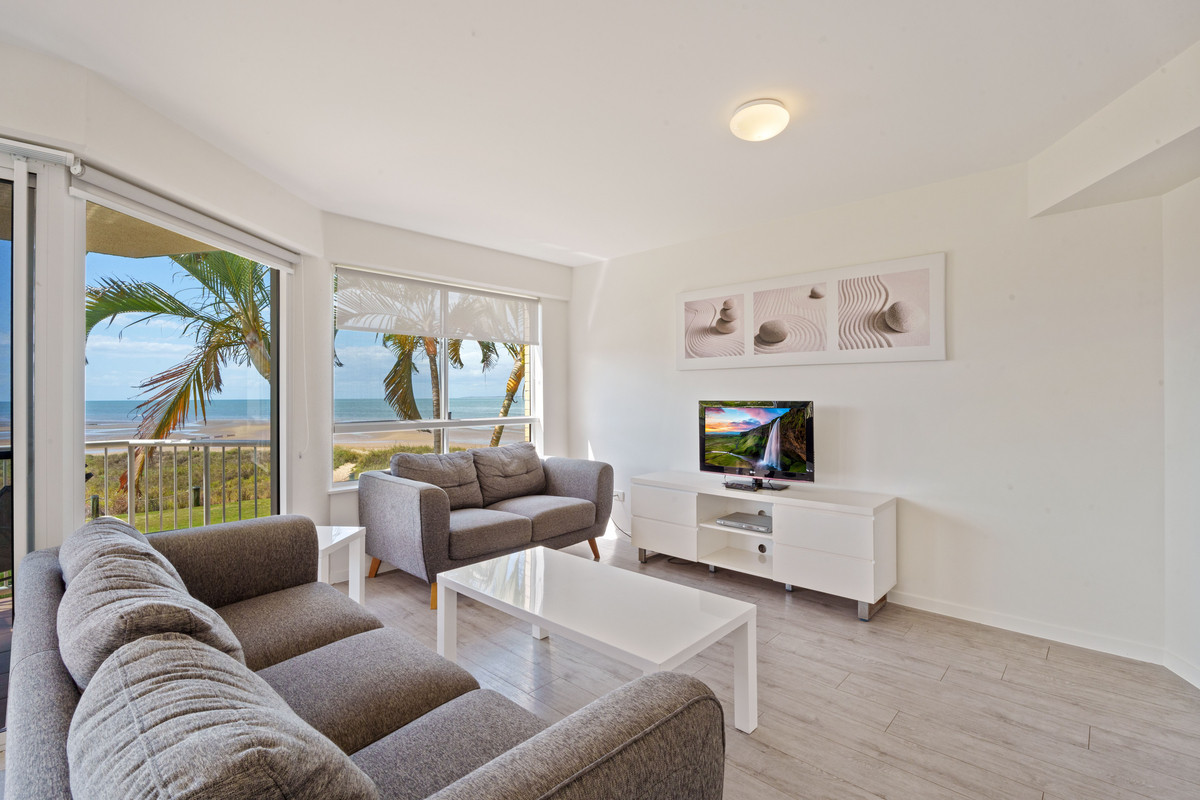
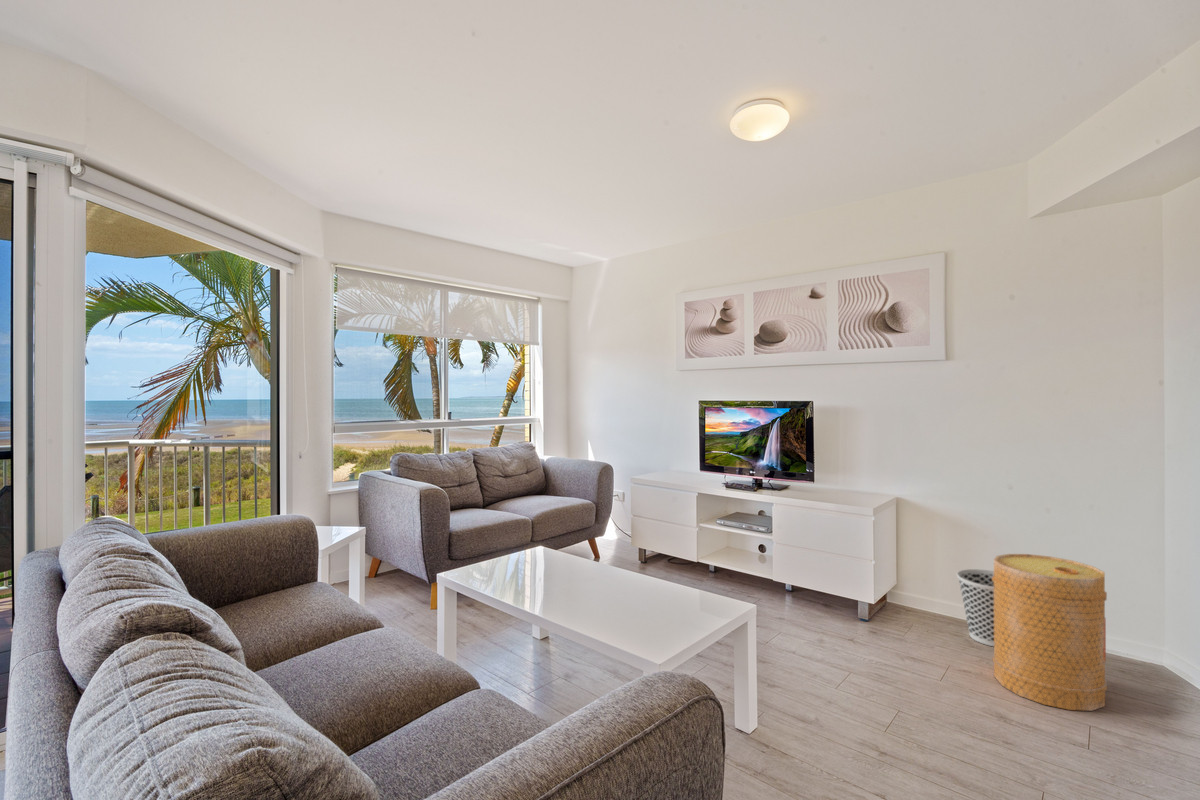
+ wastebasket (993, 608)
+ basket (1047, 626)
